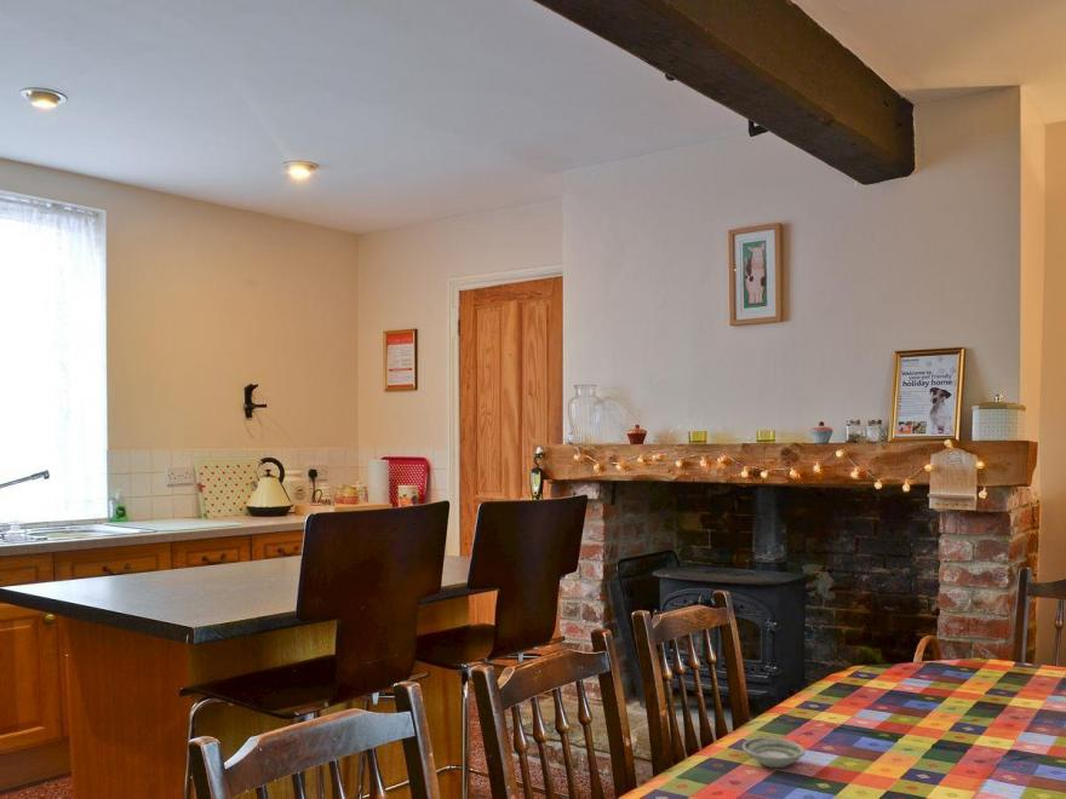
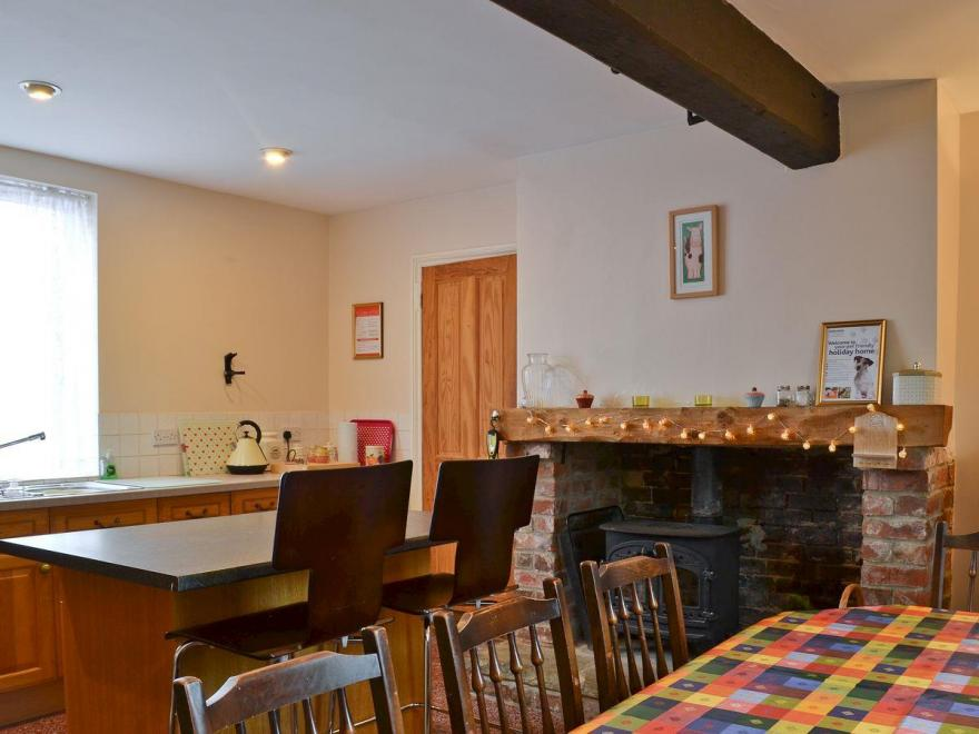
- saucer (773, 754)
